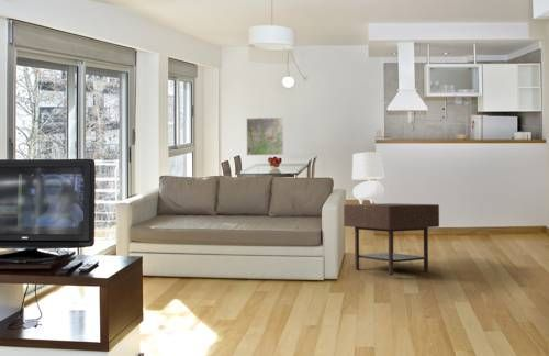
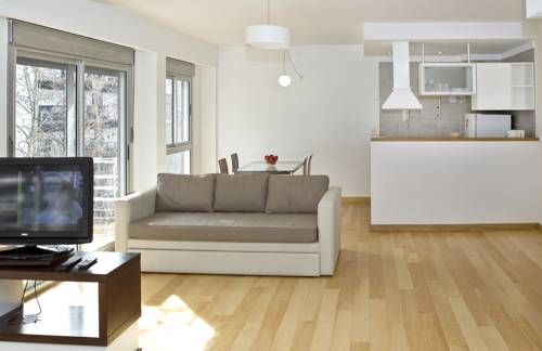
- table lamp (369, 178)
- side table (391, 237)
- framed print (265, 136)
